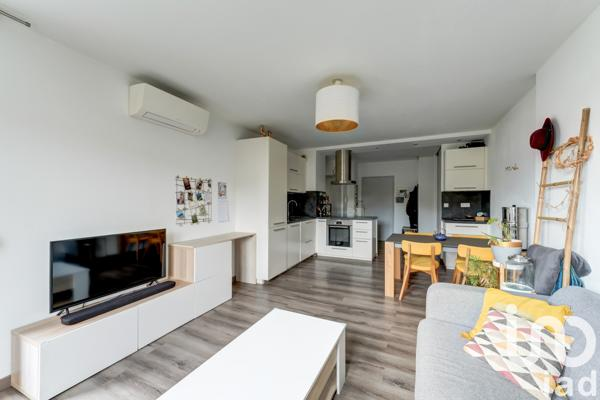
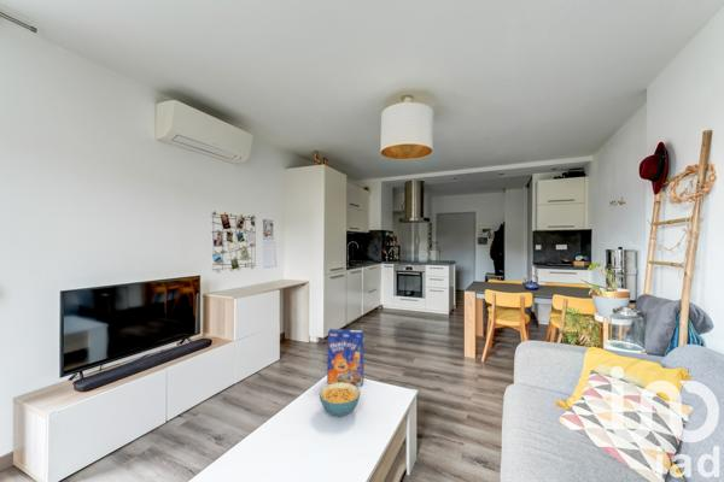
+ cereal bowl (339, 401)
+ cereal box (345, 357)
